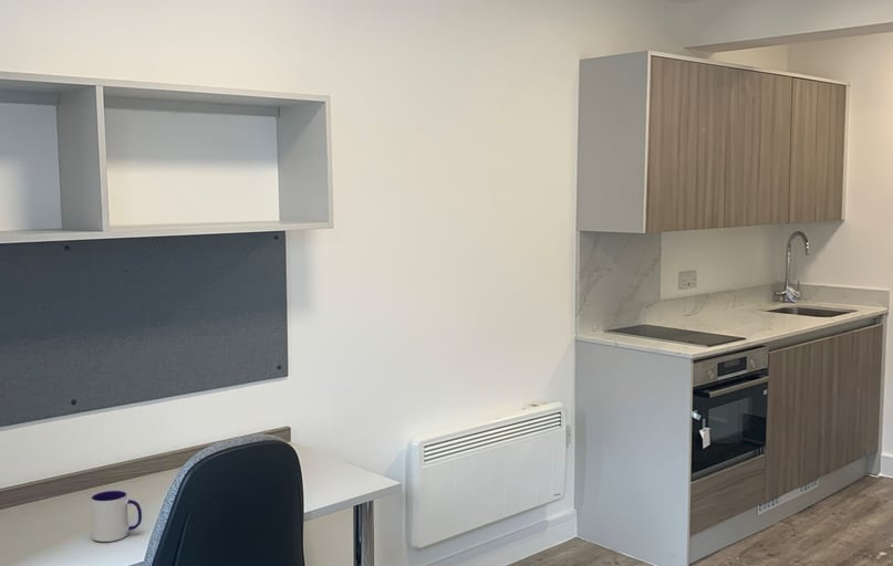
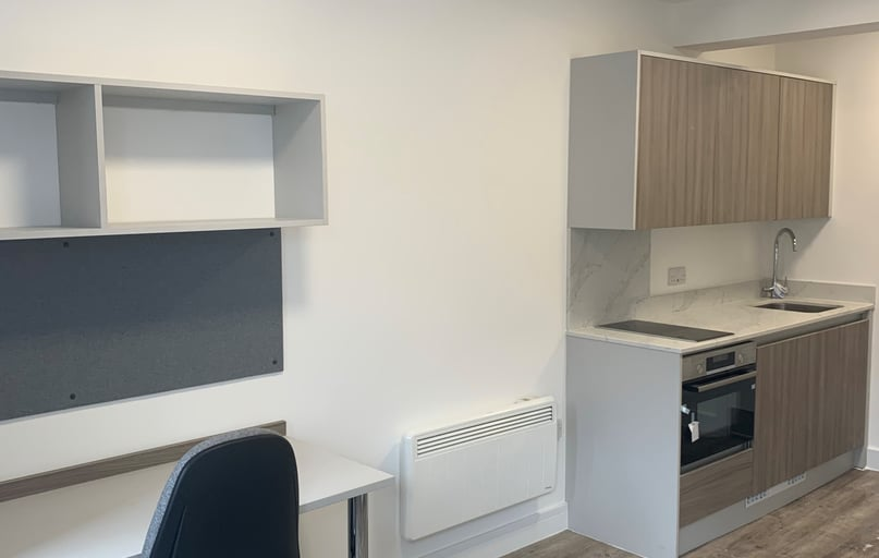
- mug (116, 515)
